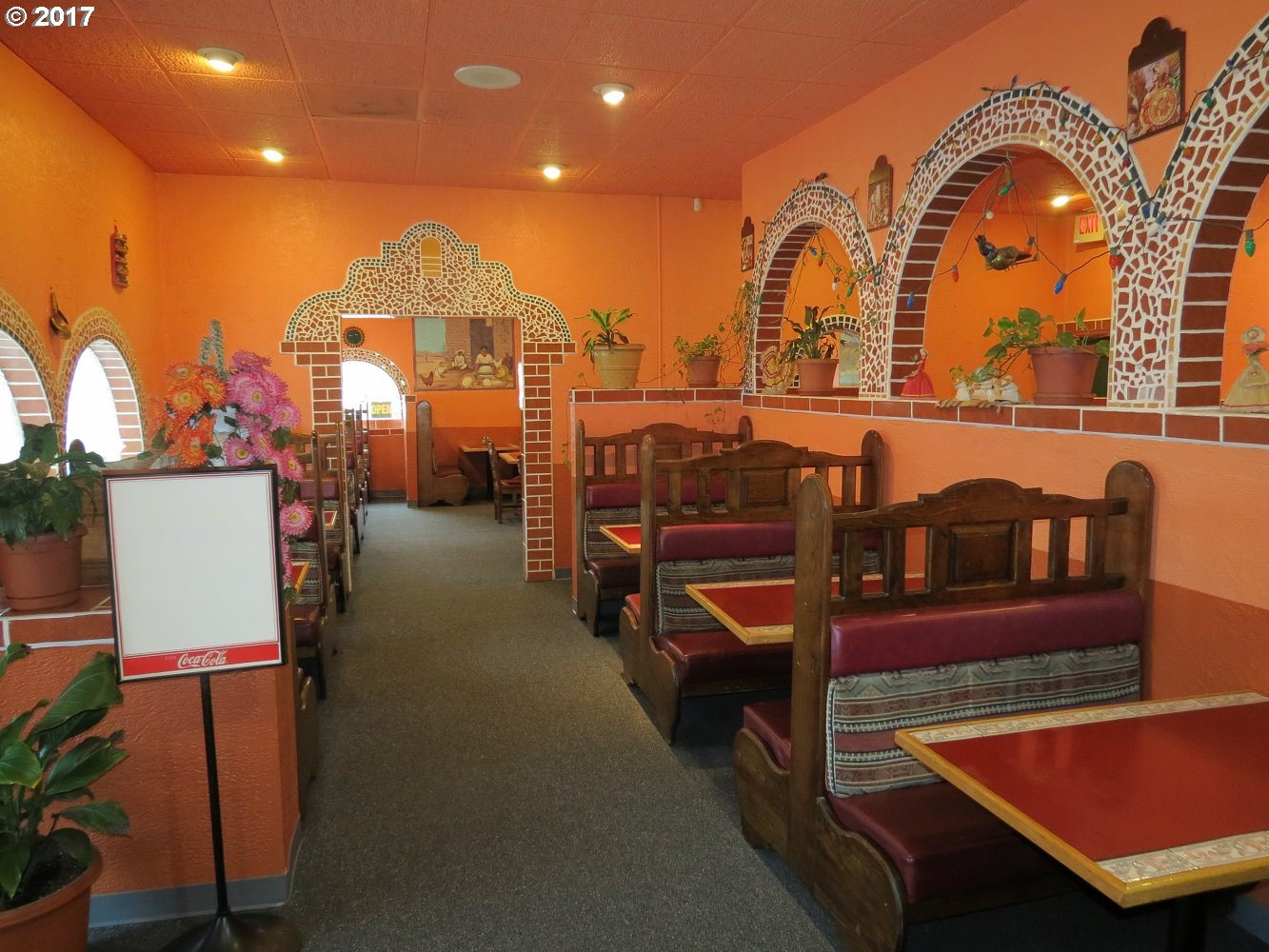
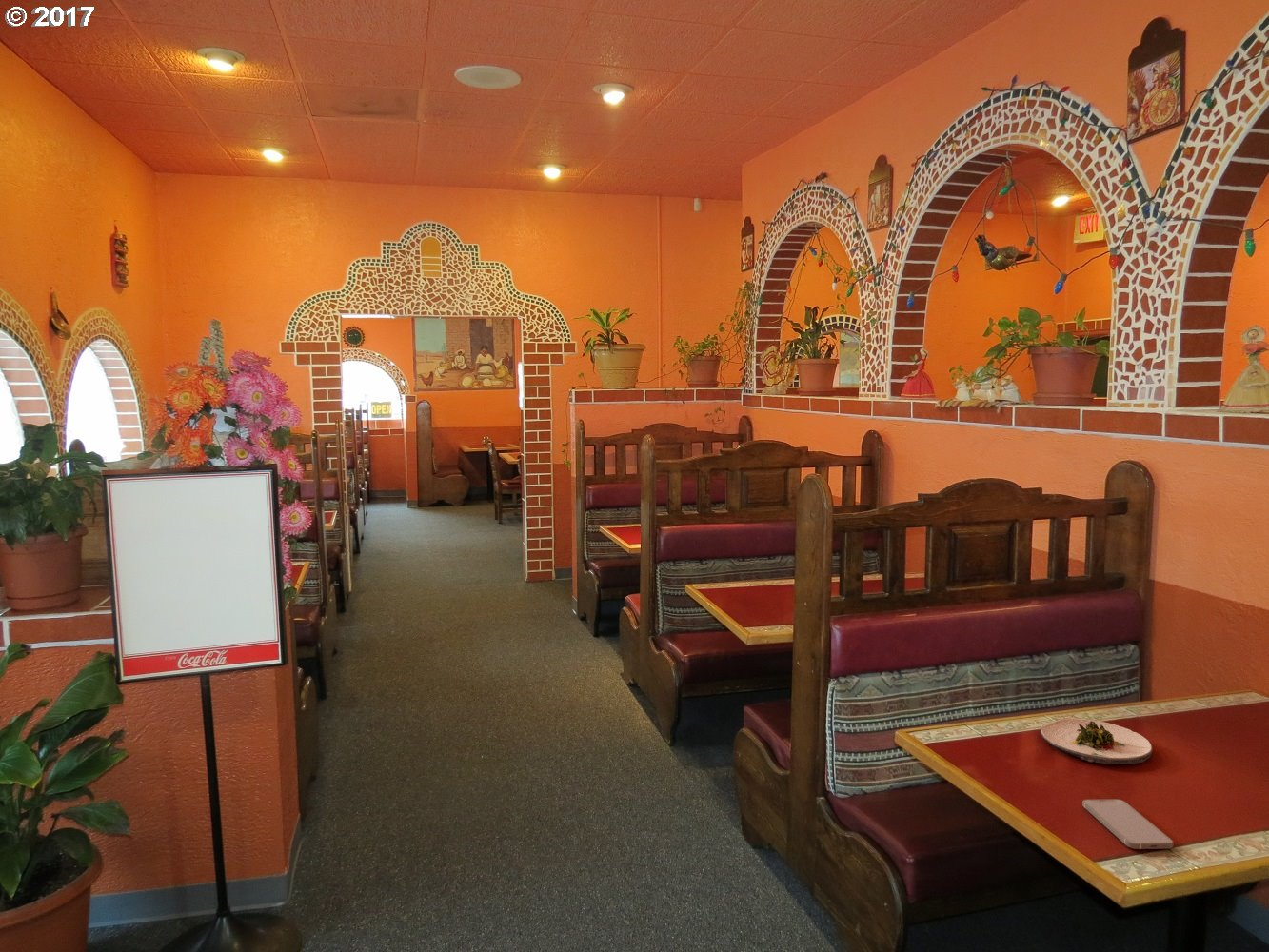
+ salad plate (1097, 734)
+ smartphone (1125, 823)
